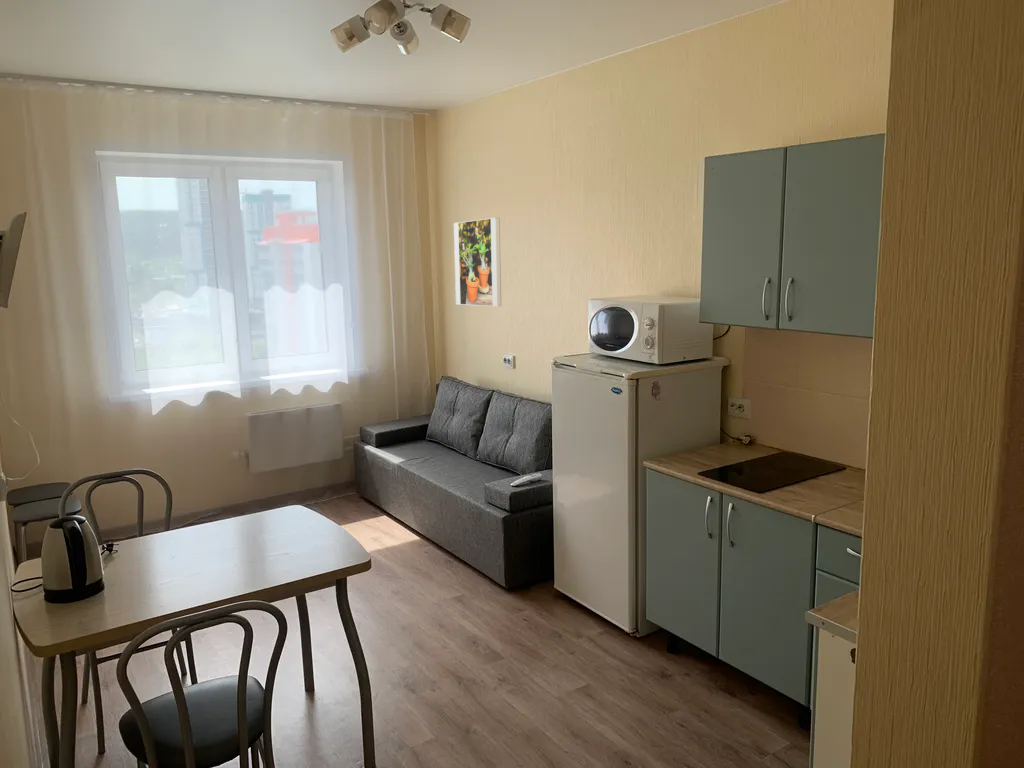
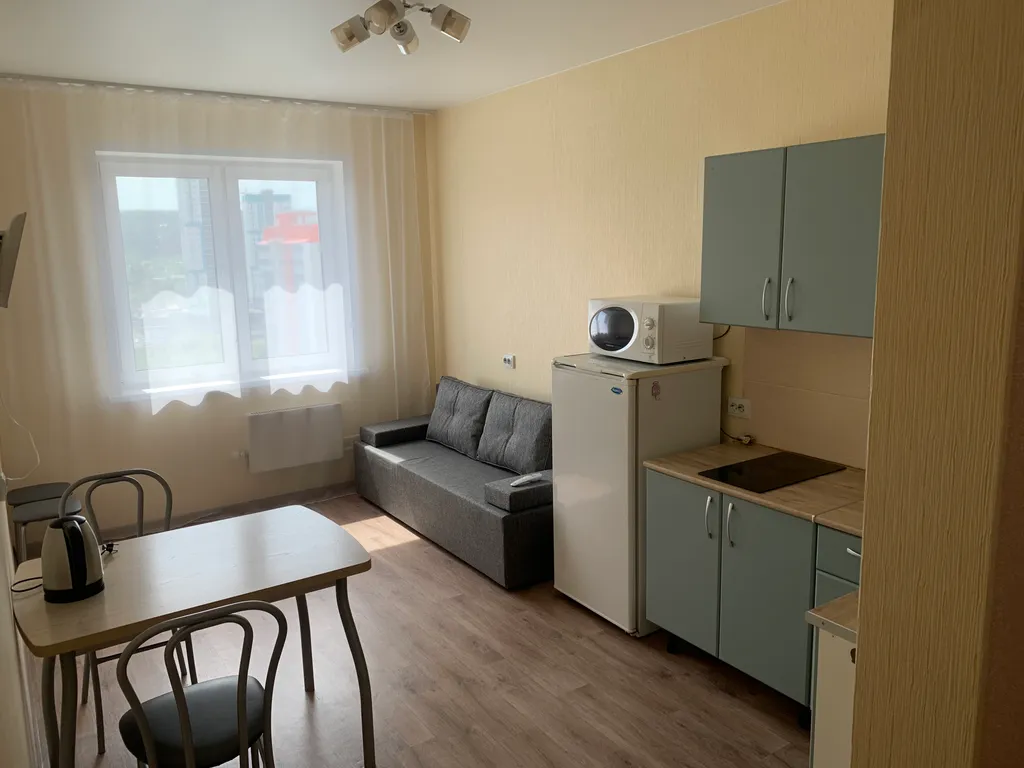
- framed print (476, 263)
